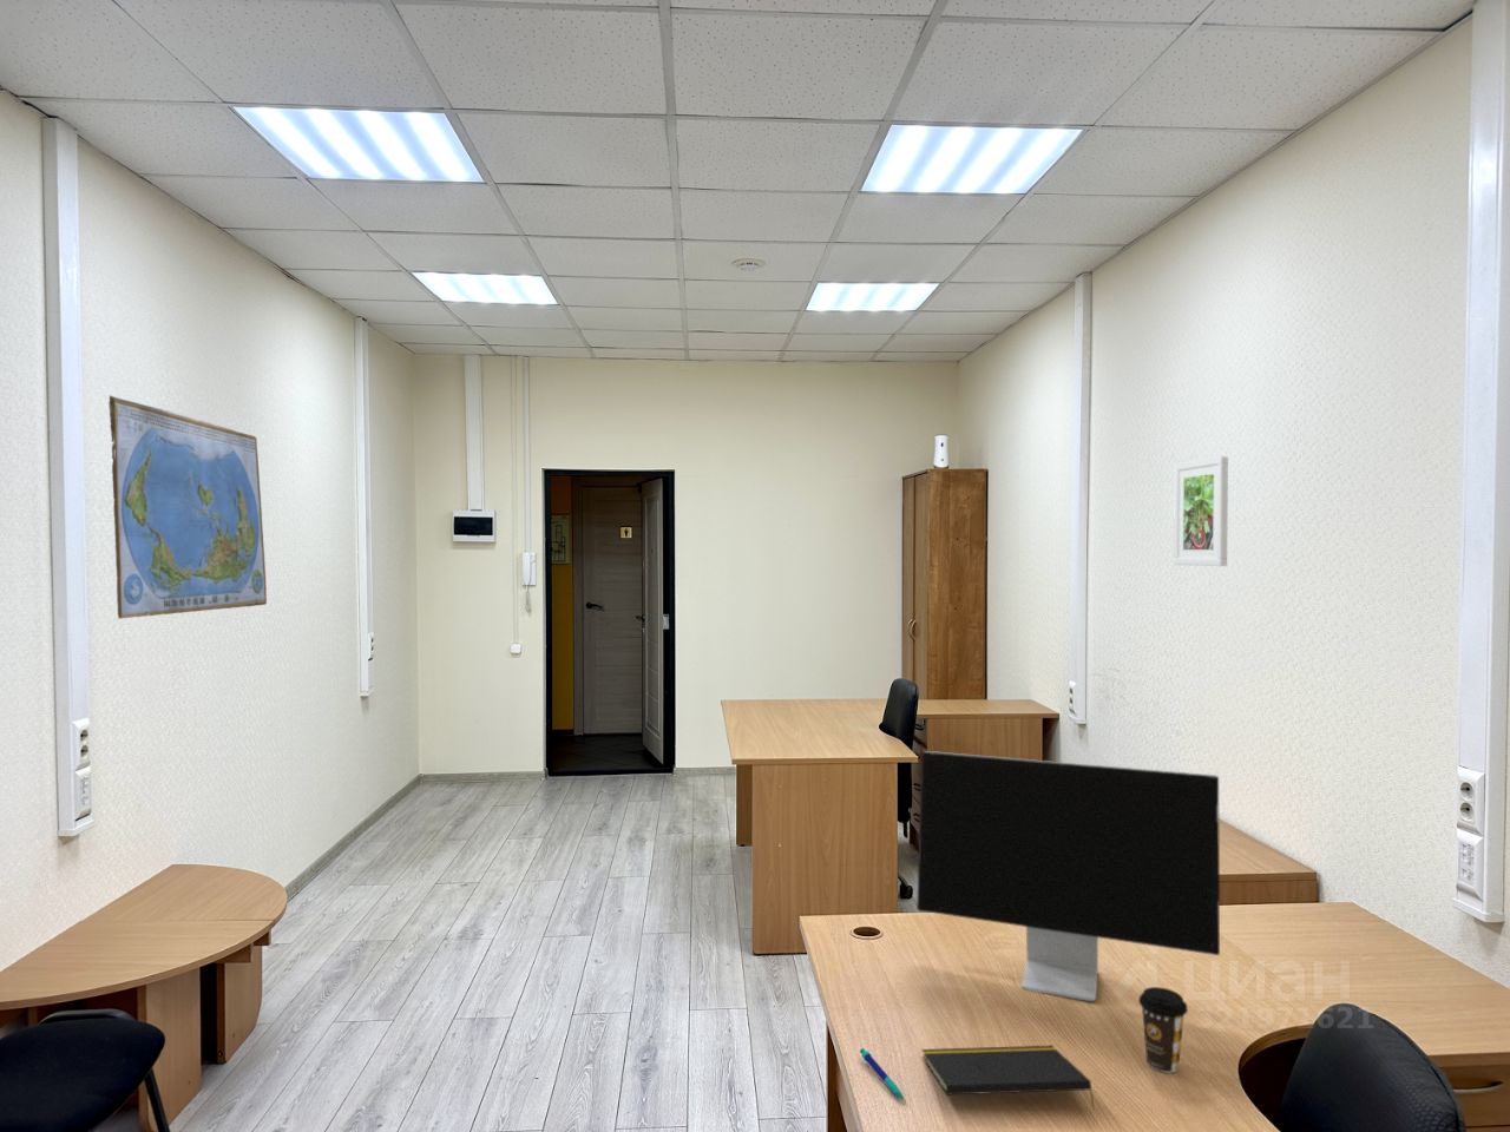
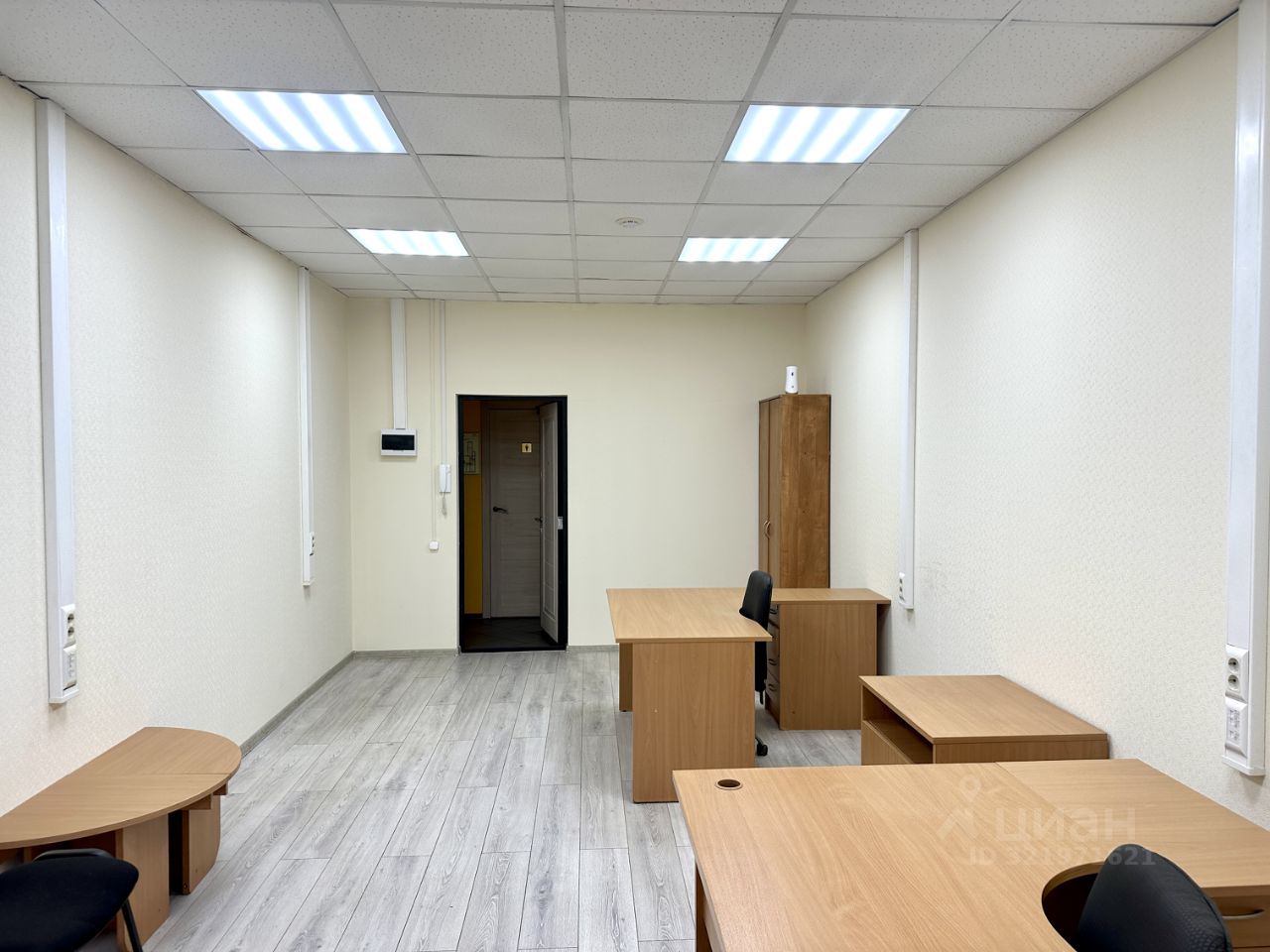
- coffee cup (1162, 1030)
- pen (881, 1073)
- computer monitor (1061, 868)
- world map (199, 515)
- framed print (1198, 512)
- notepad (1001, 1068)
